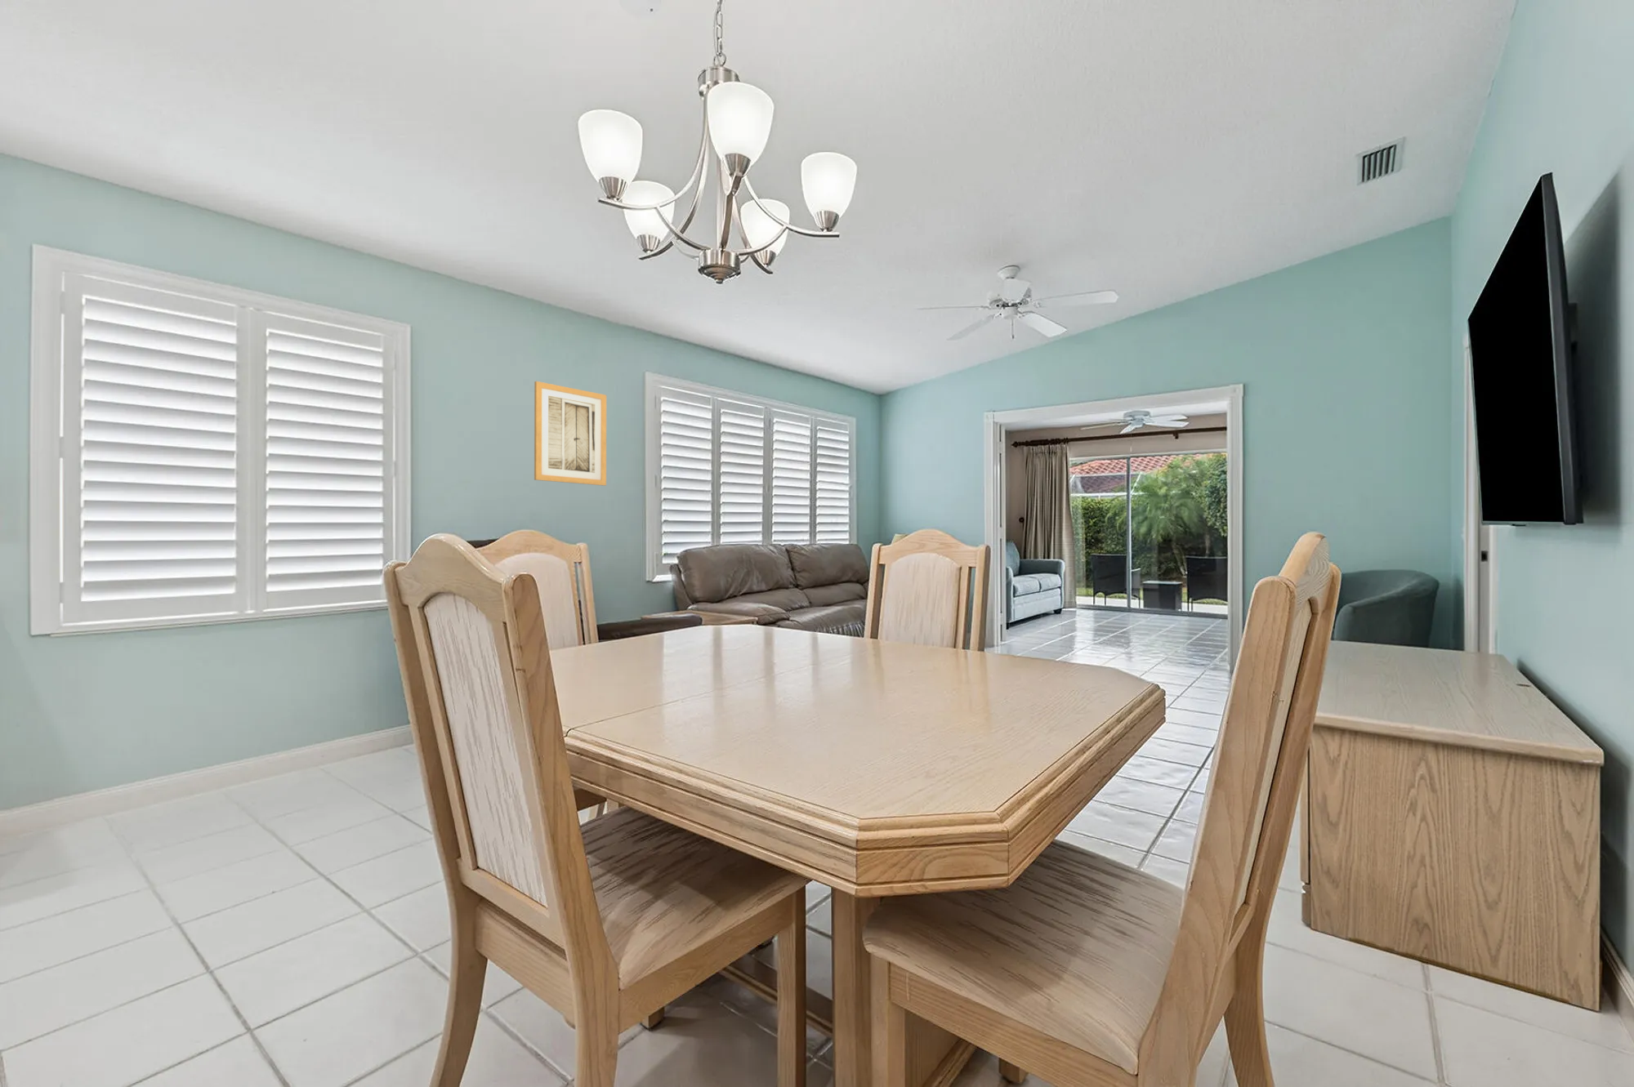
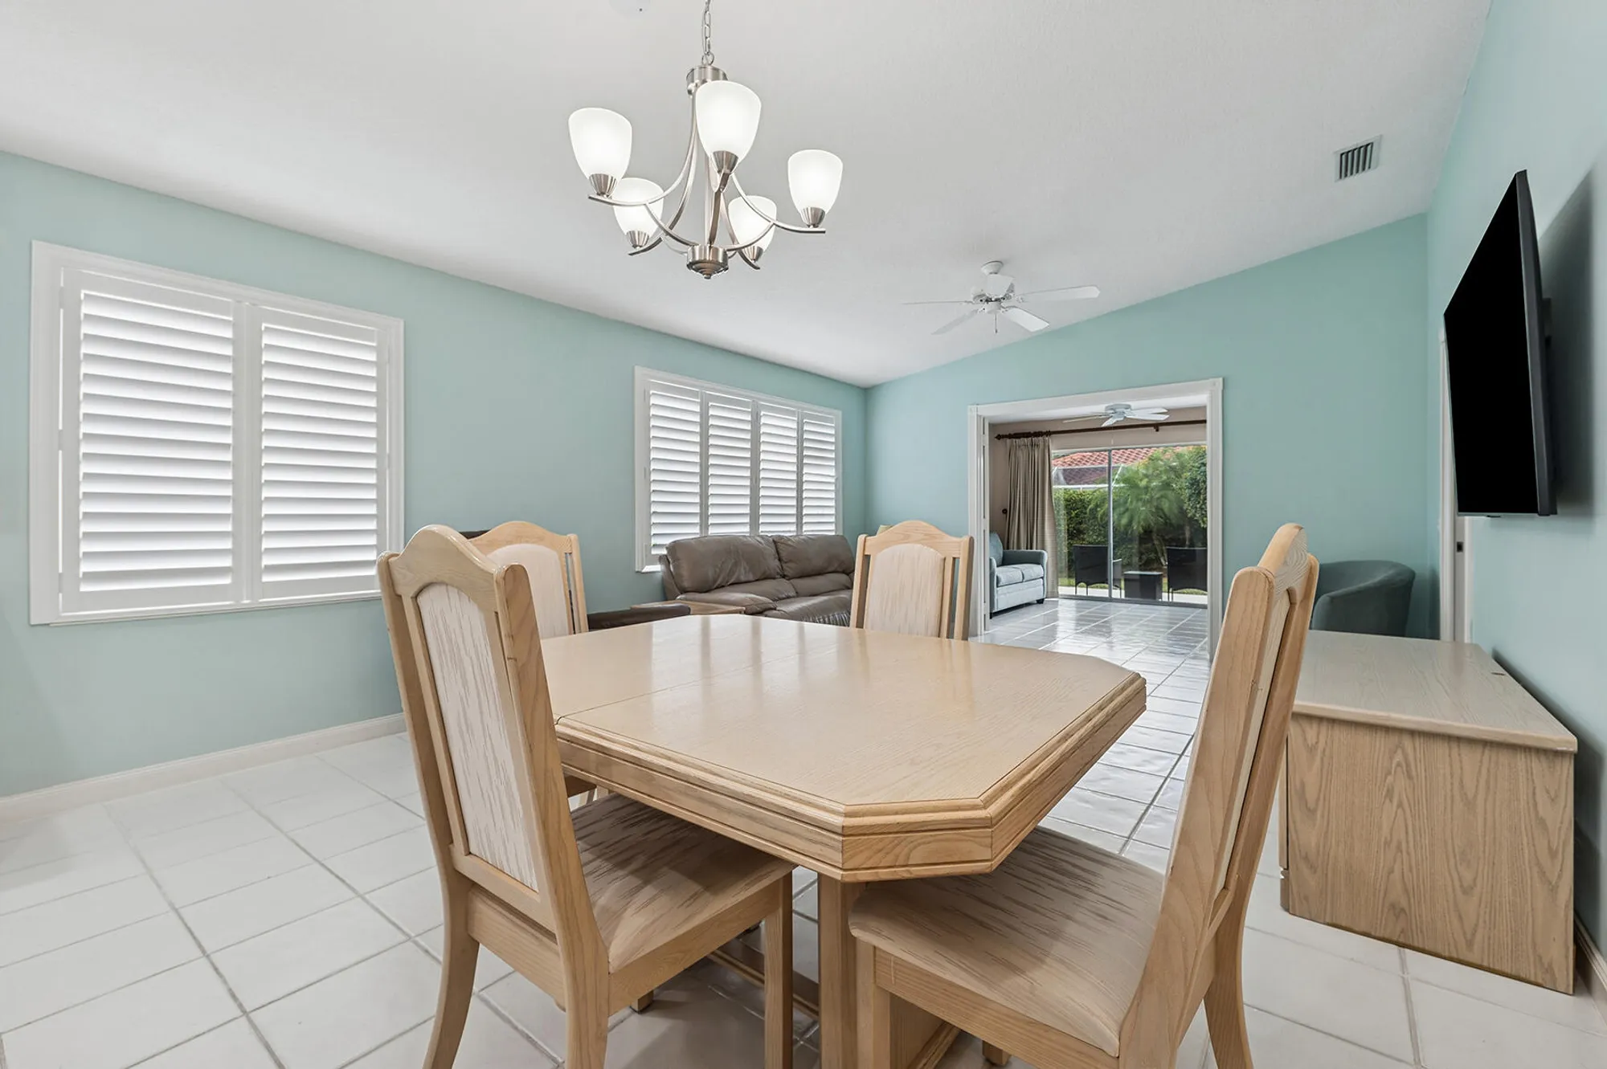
- wall art (571, 436)
